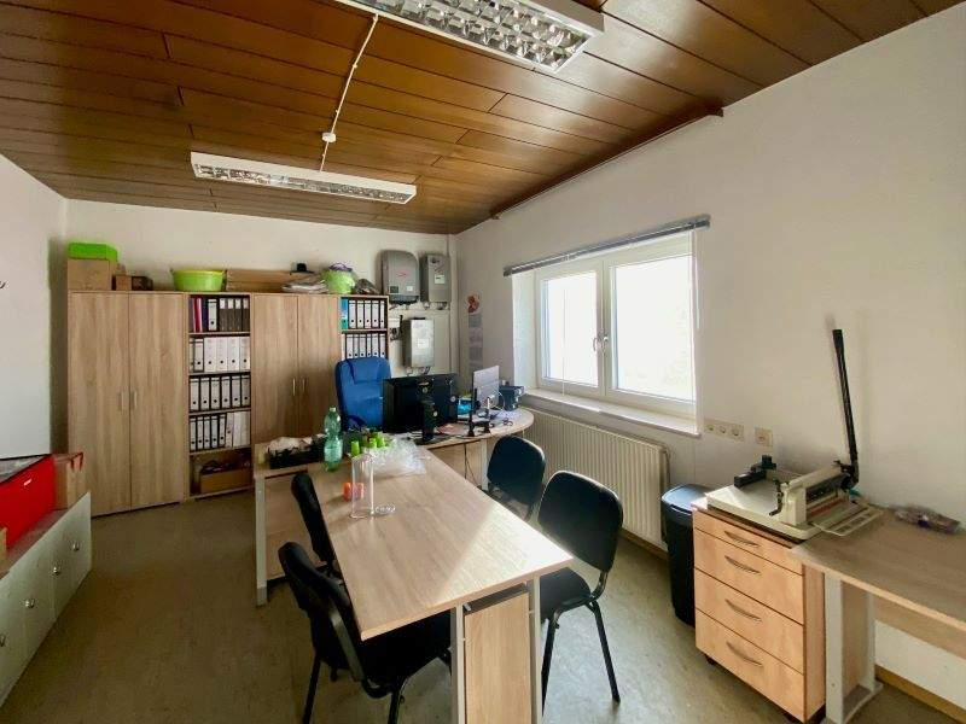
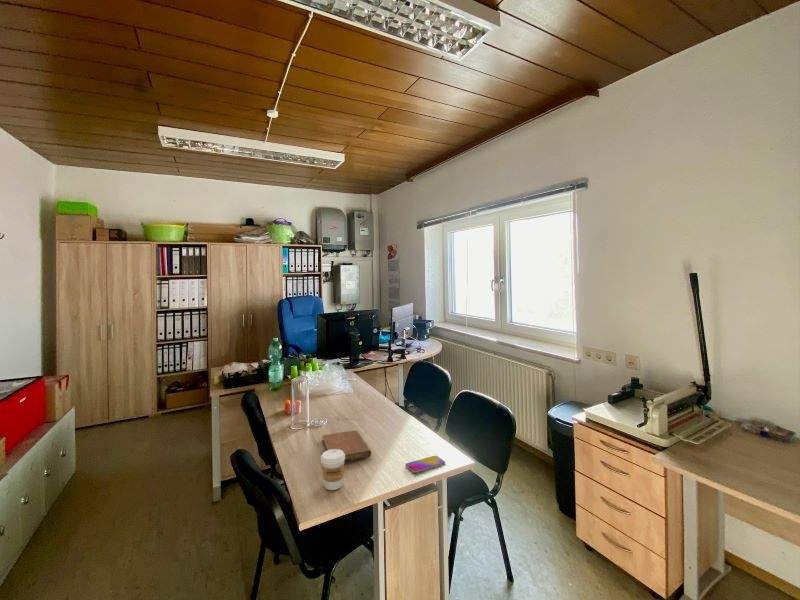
+ smartphone (425, 463)
+ coffee cup (333, 469)
+ notebook (345, 445)
